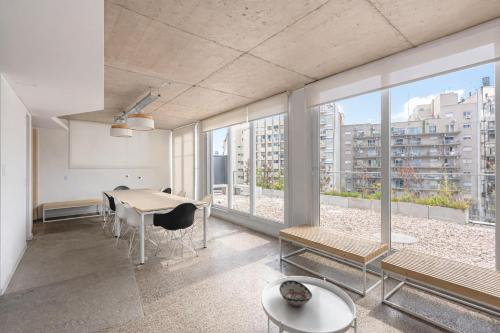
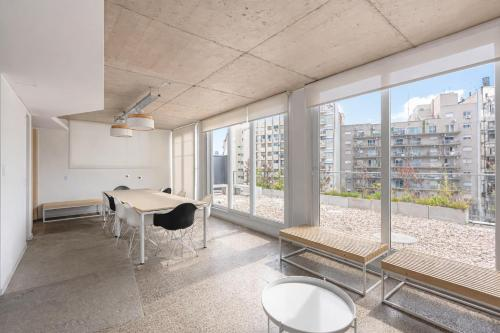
- decorative bowl (295, 295)
